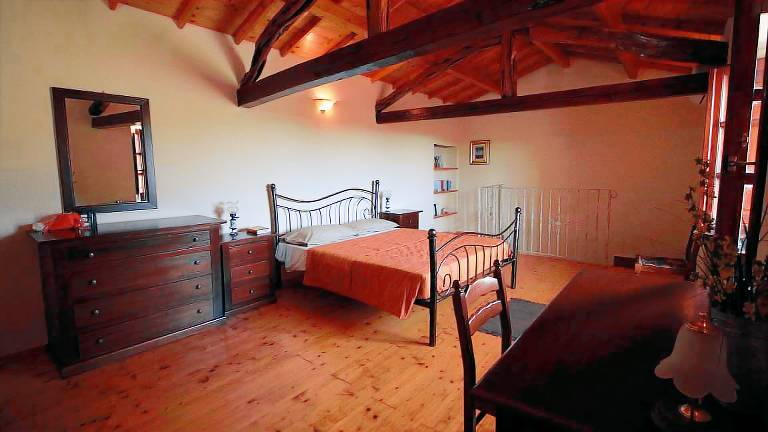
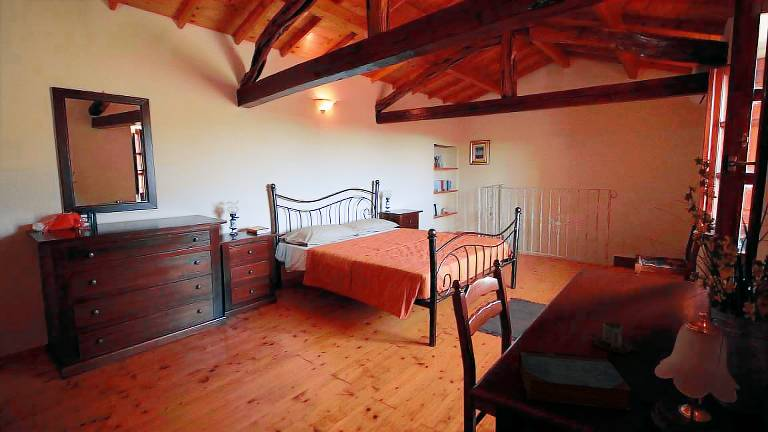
+ book (568, 376)
+ mug (614, 335)
